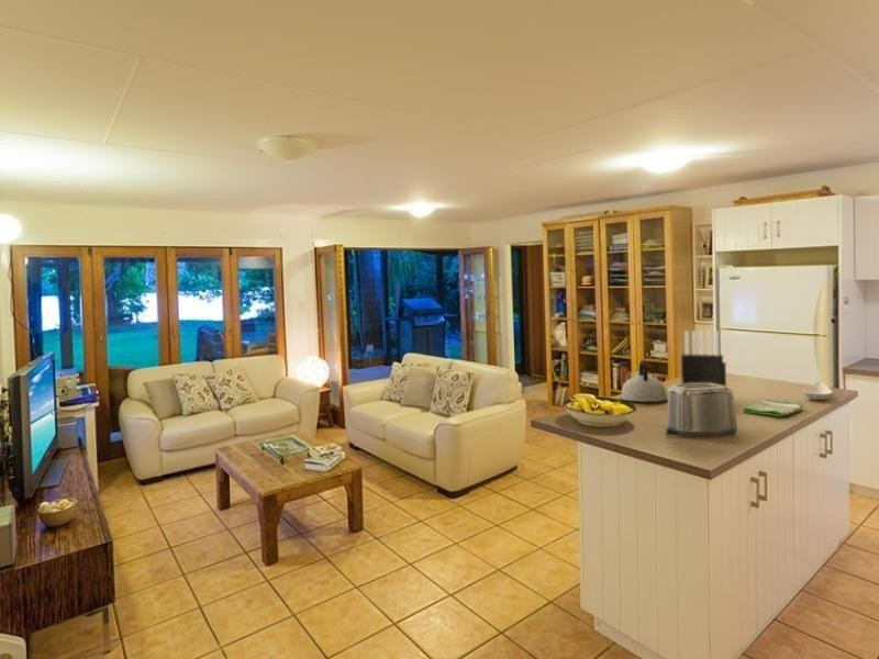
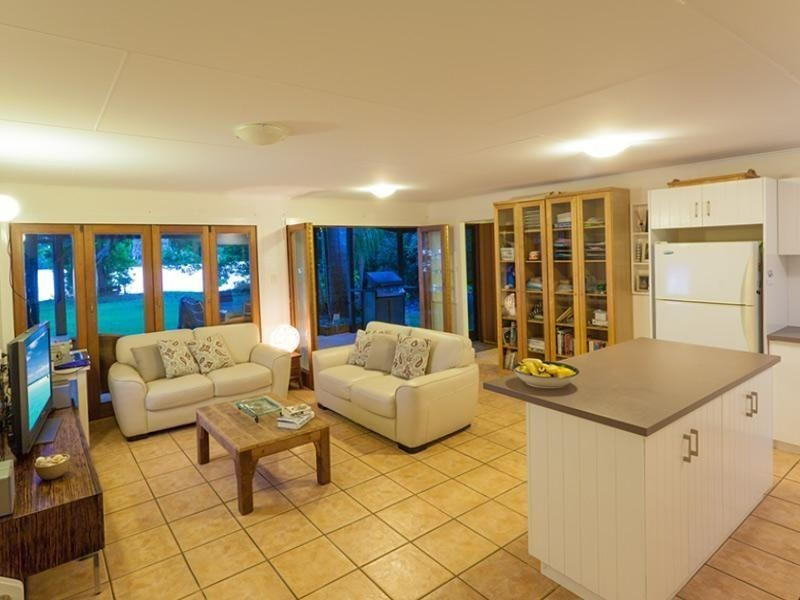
- spoon rest (819, 390)
- dish towel (772, 406)
- toaster (698, 409)
- kettle (643, 379)
- knife block (703, 366)
